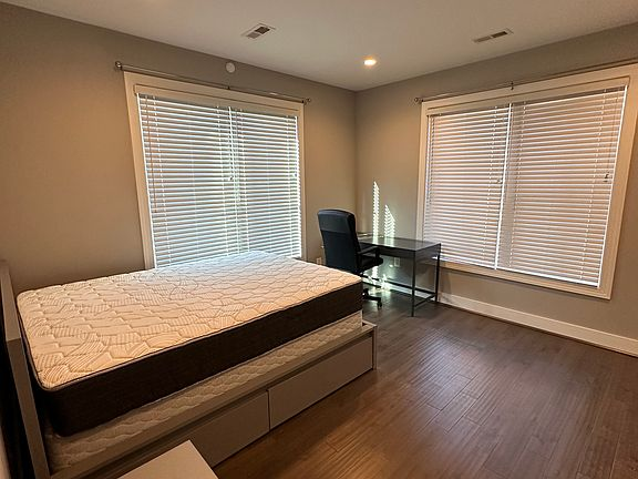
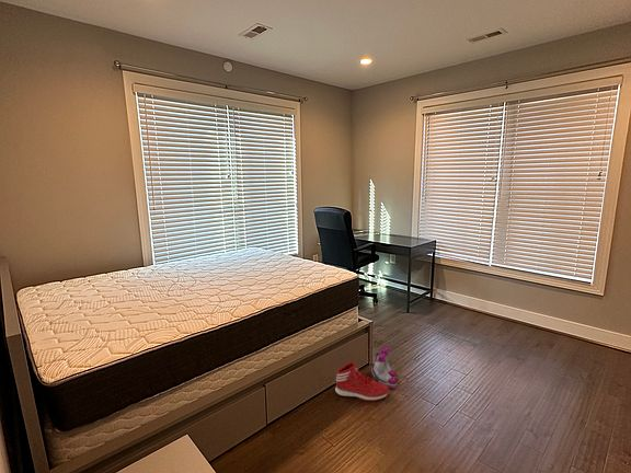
+ boots (385, 364)
+ sneaker (362, 379)
